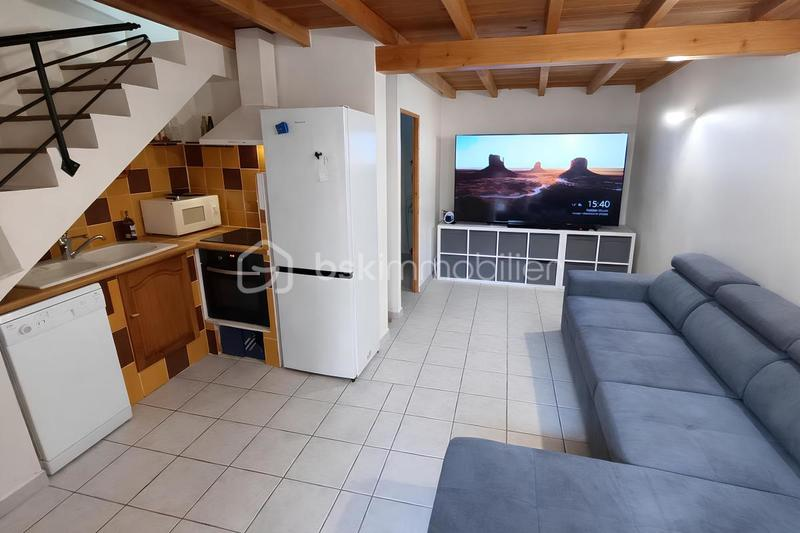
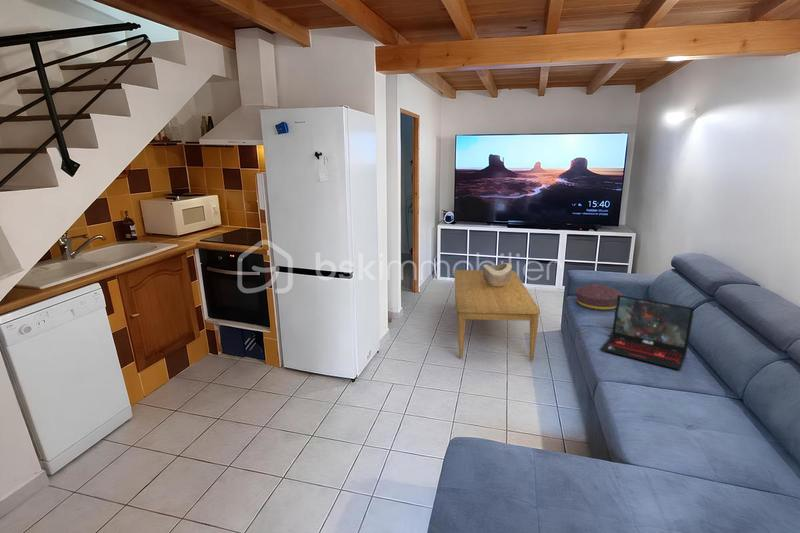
+ coffee table (489, 308)
+ decorative bowl (496, 274)
+ cushion (598, 295)
+ laptop (646, 329)
